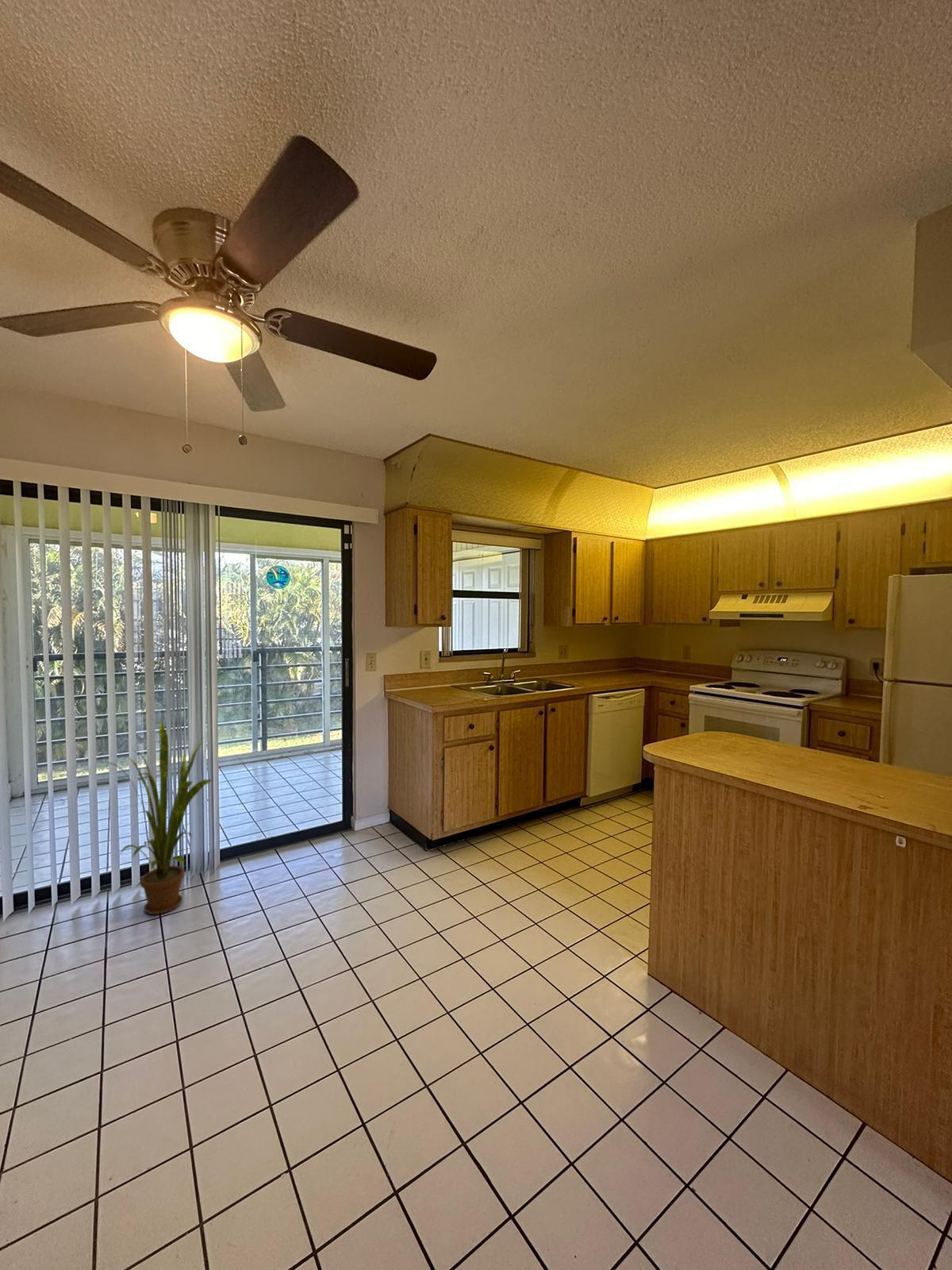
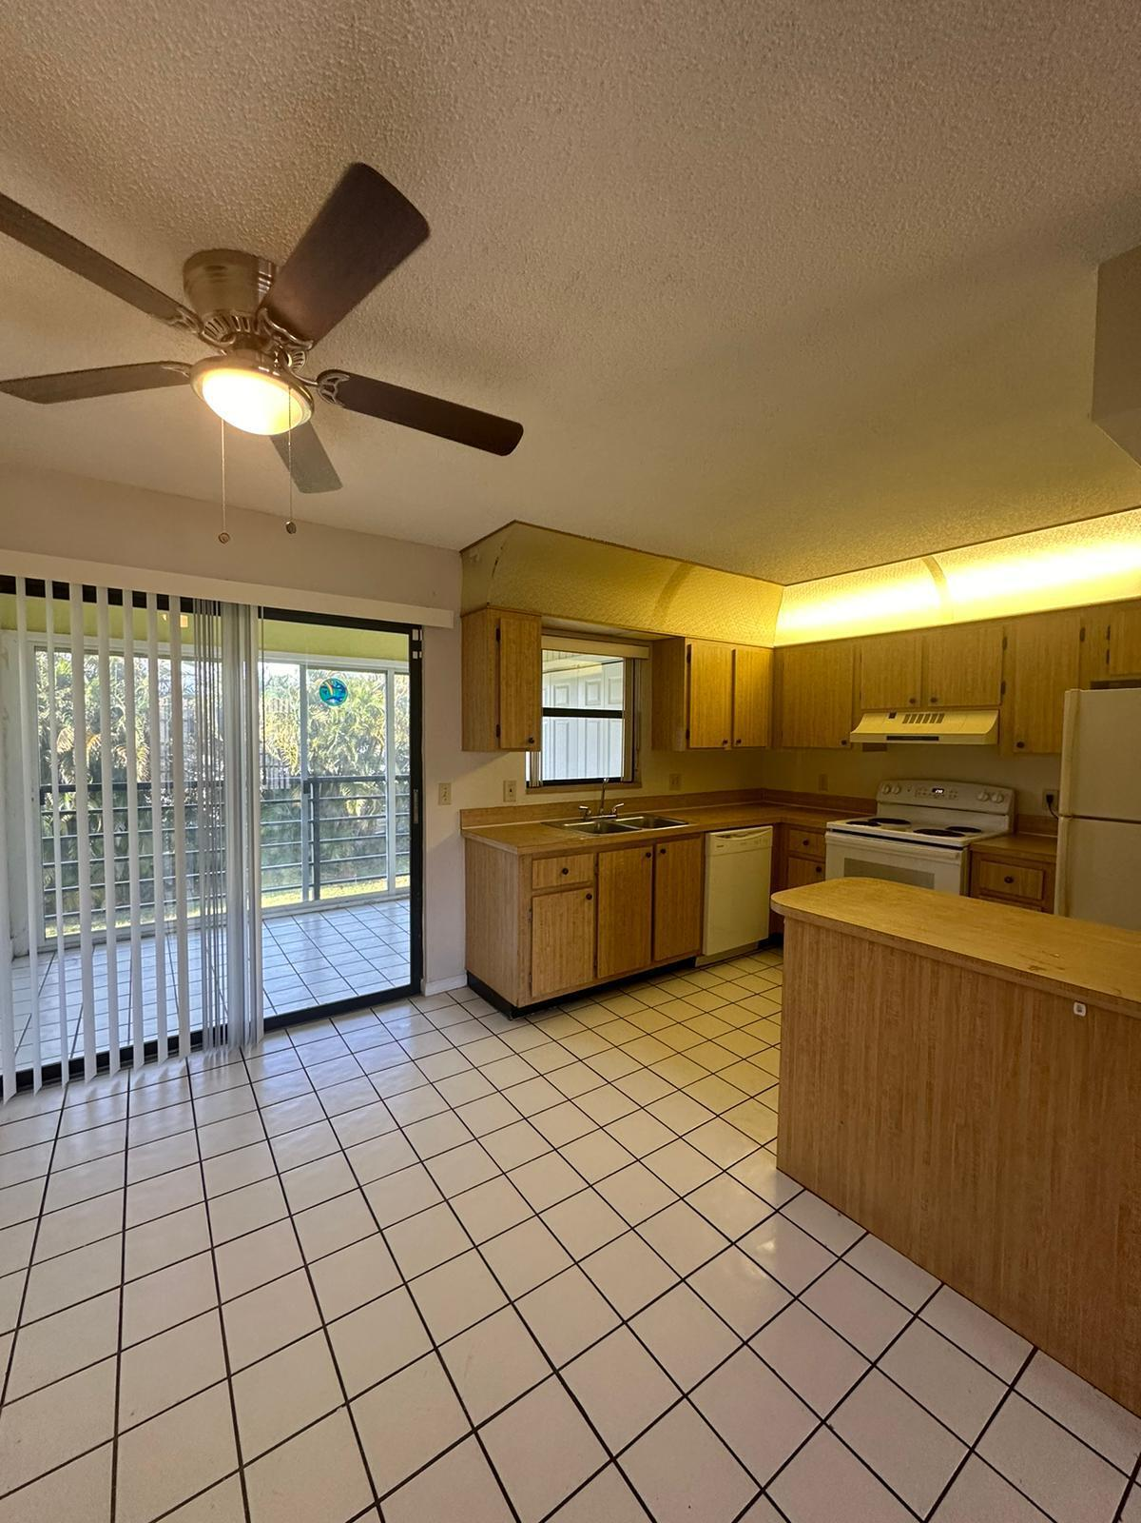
- house plant (157, 818)
